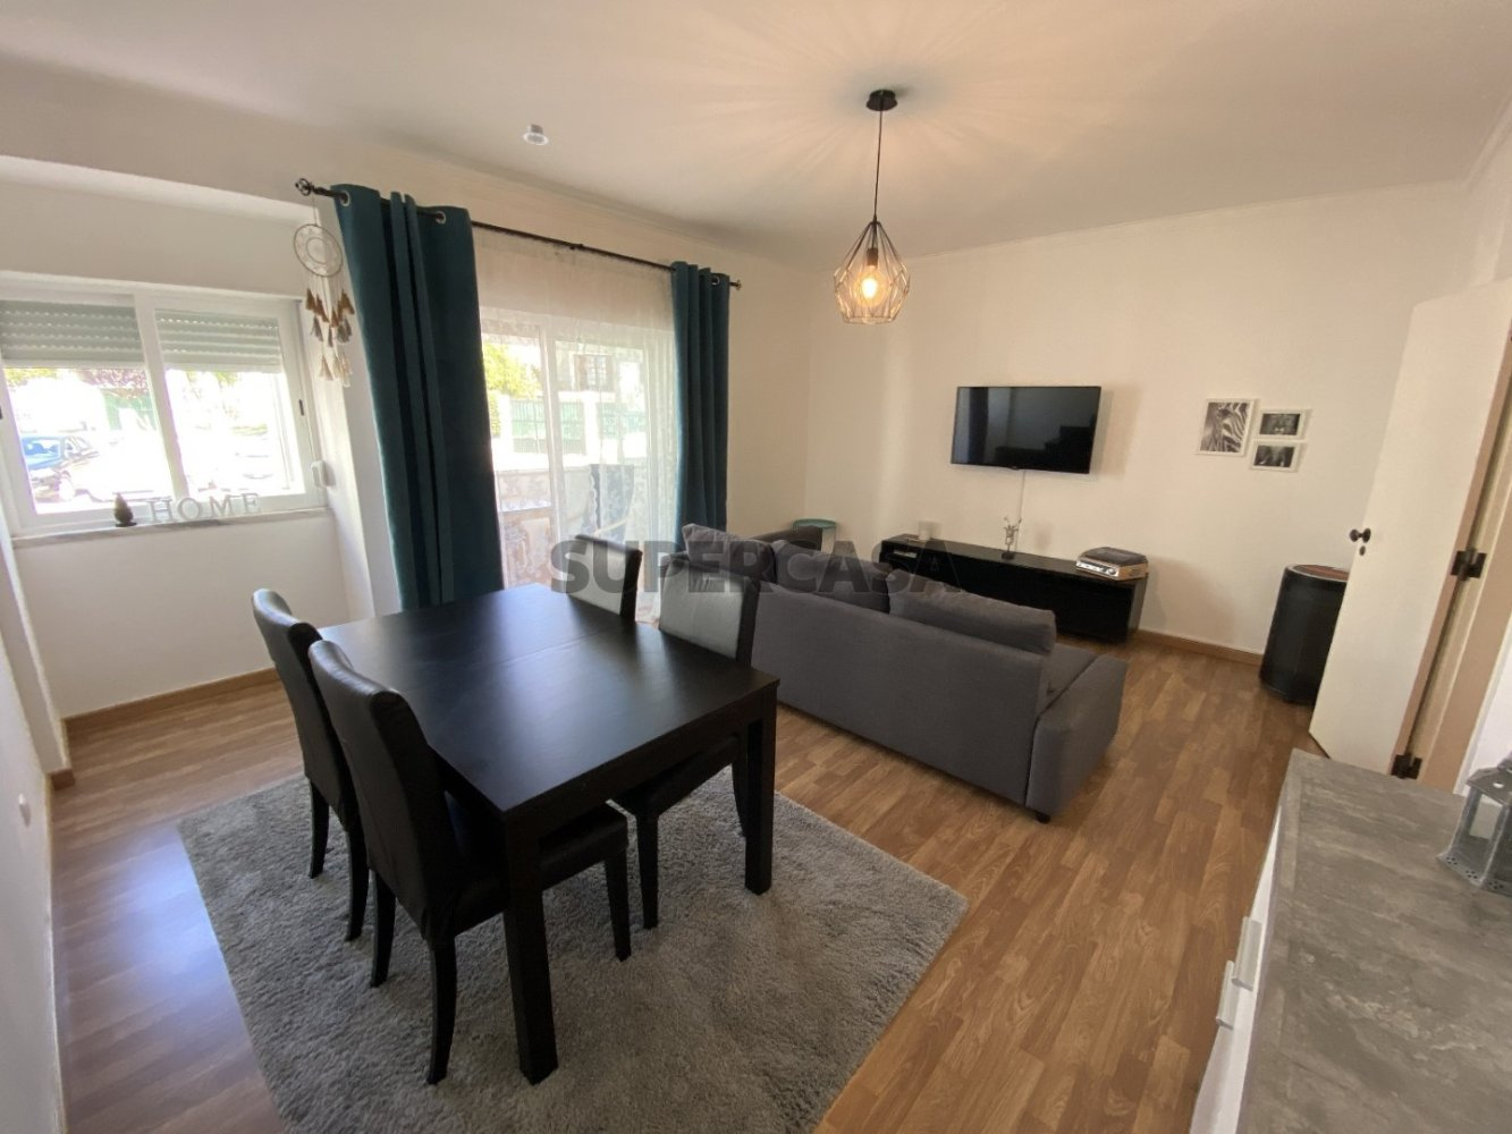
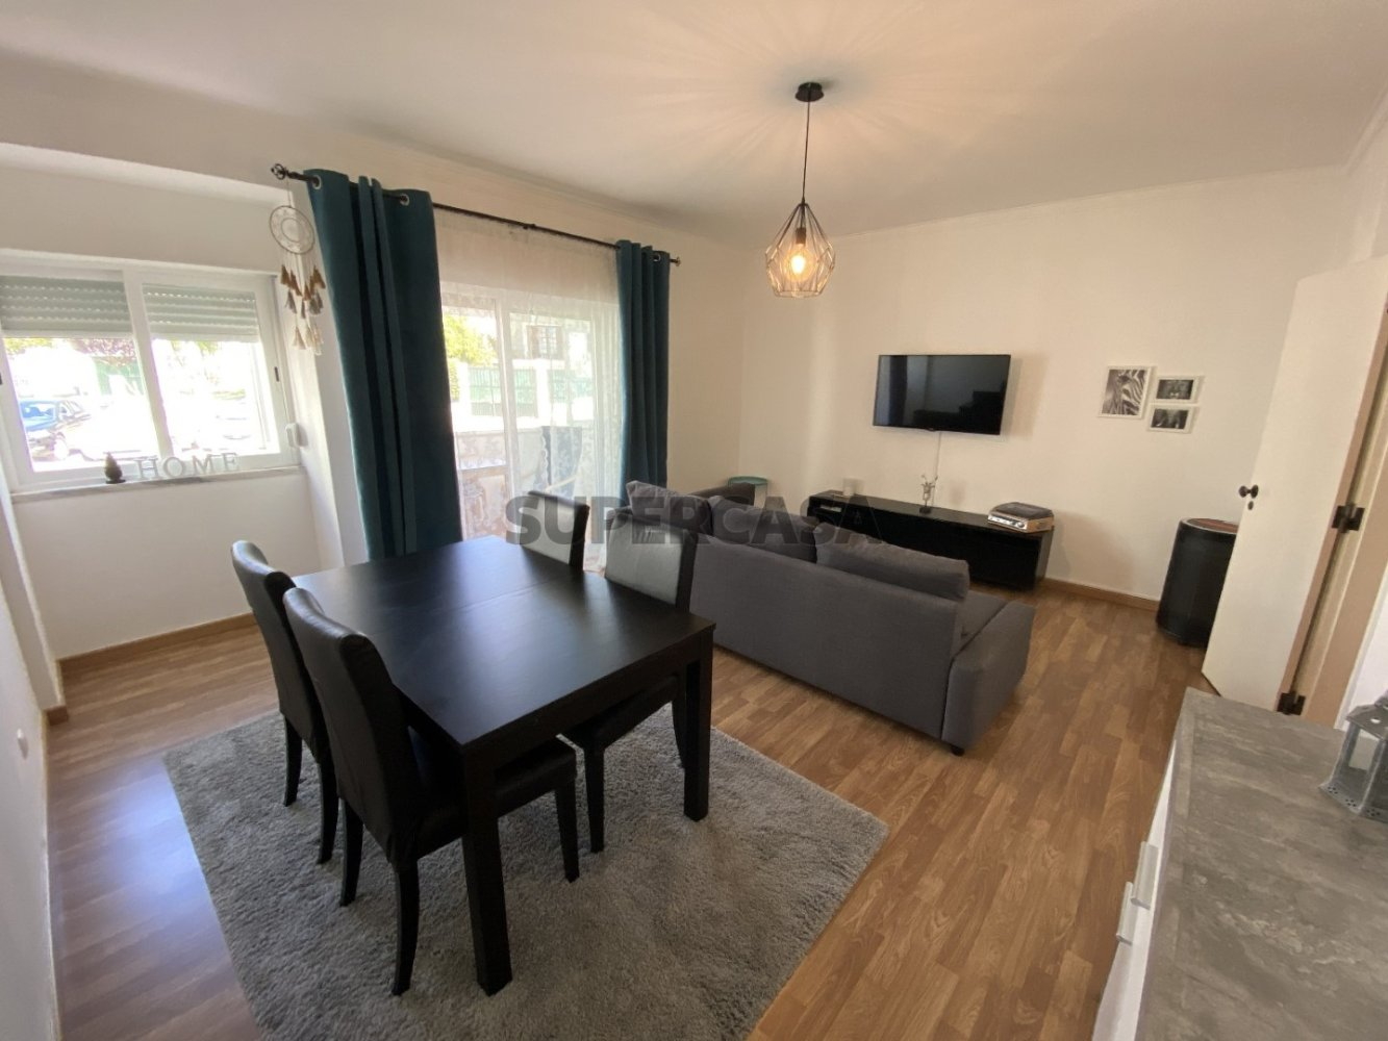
- recessed light (535, 133)
